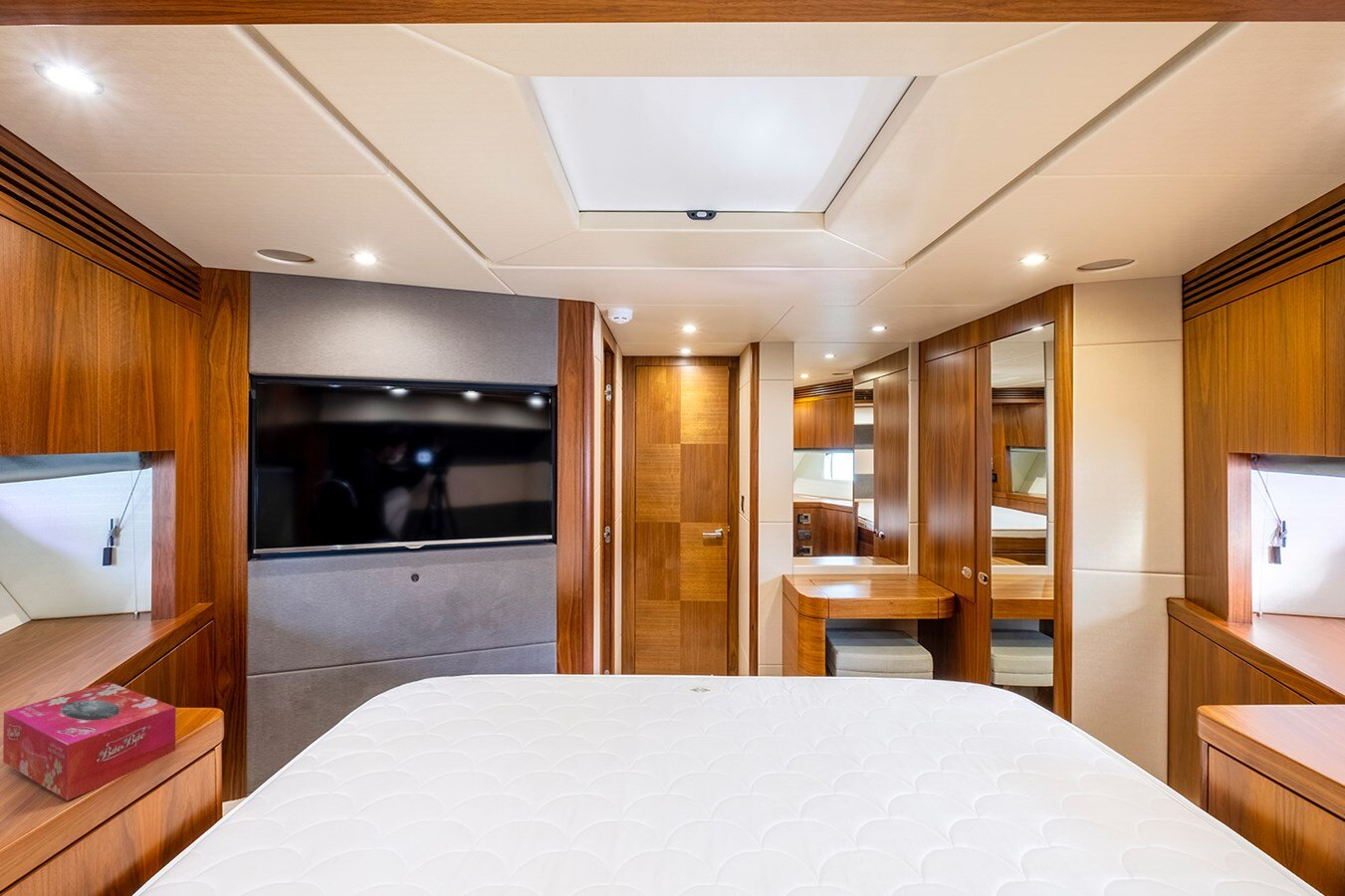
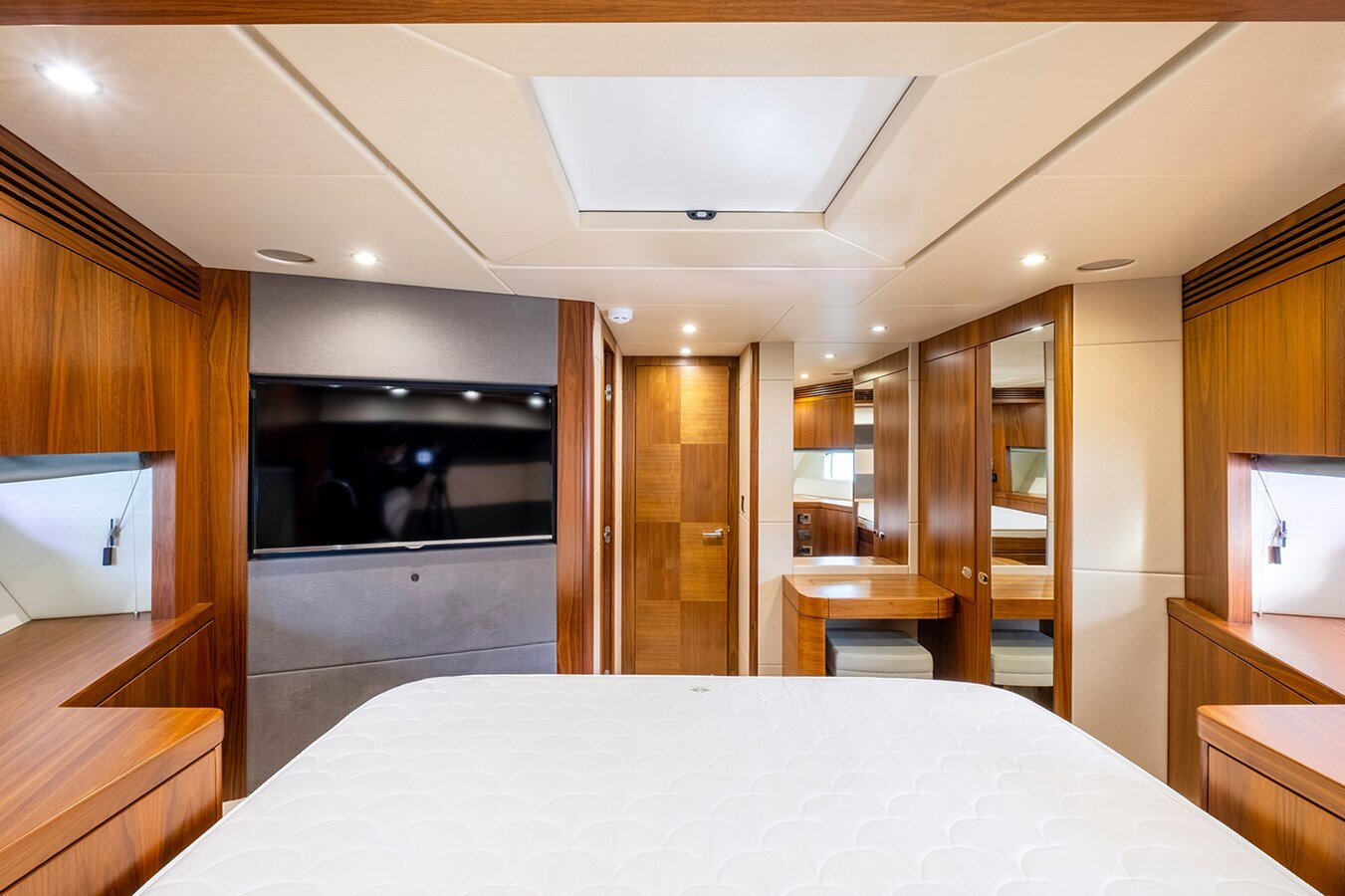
- tissue box (90, 734)
